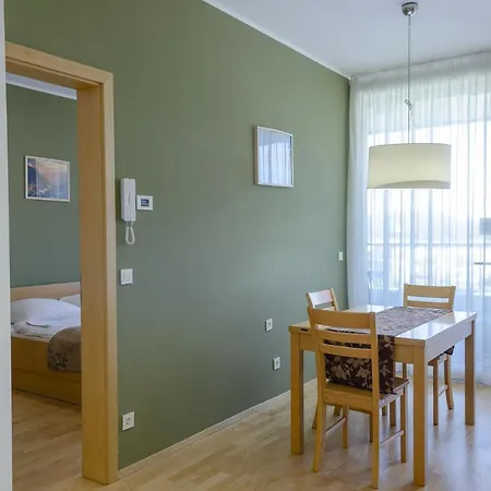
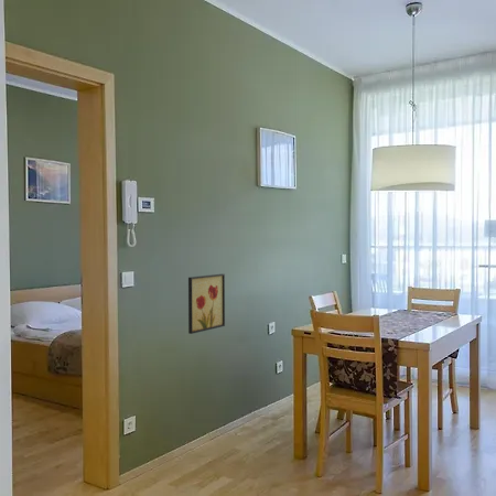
+ wall art (206, 302)
